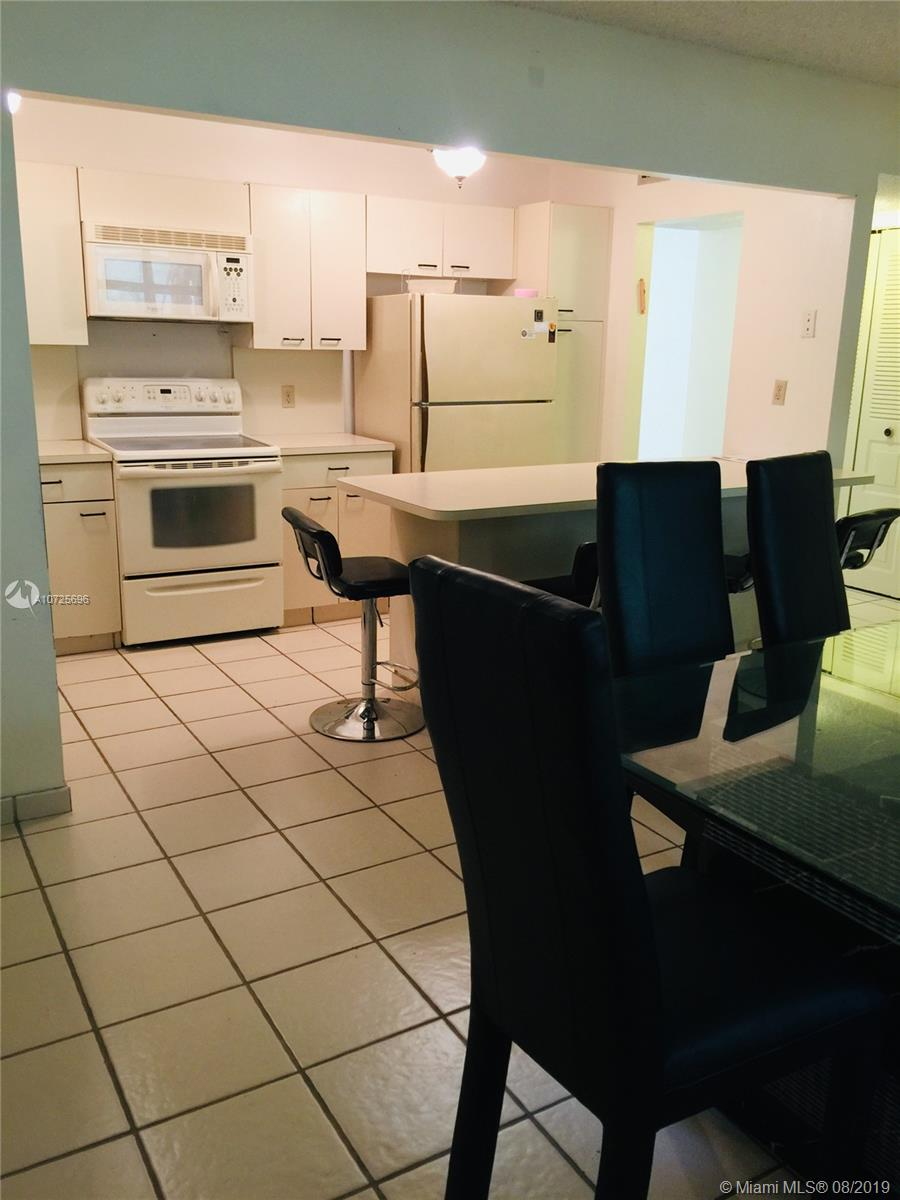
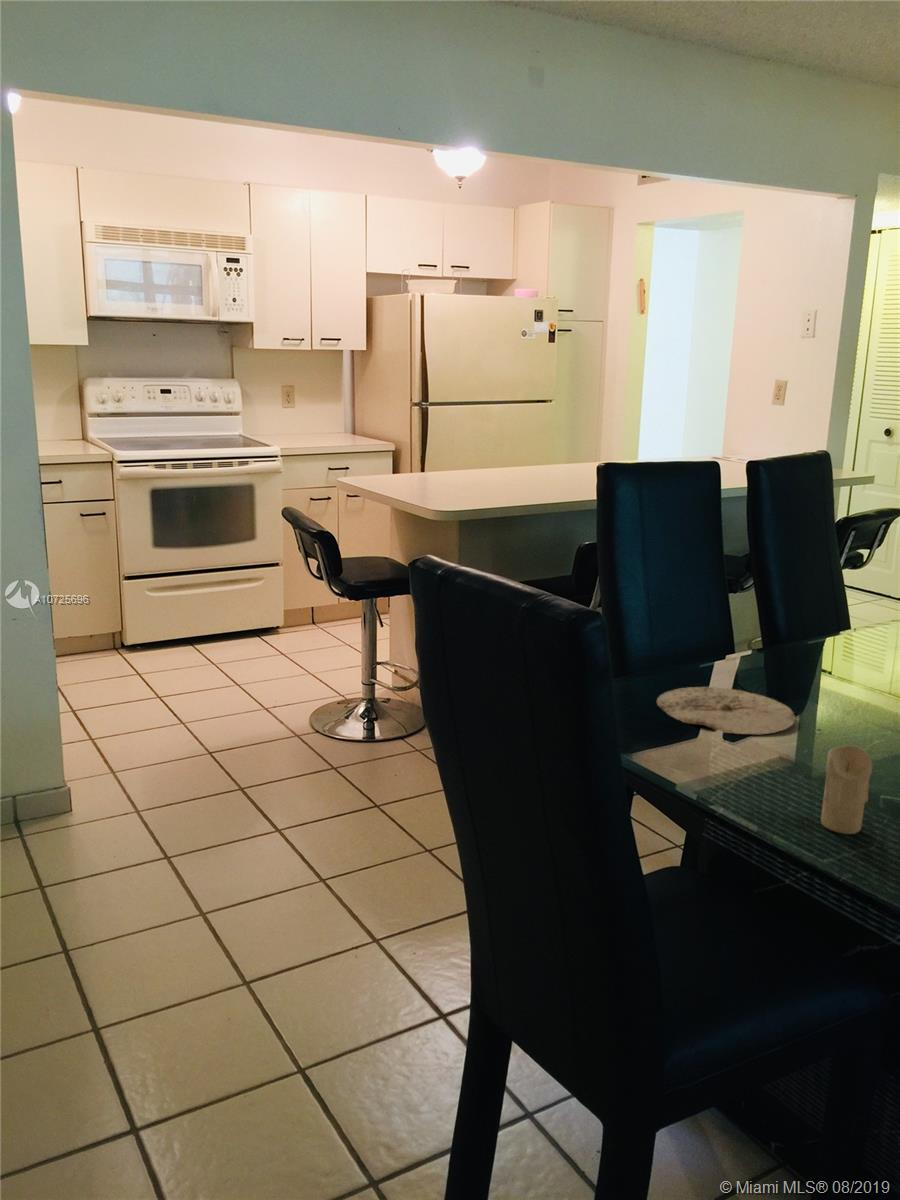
+ plate (725, 706)
+ candle (844, 789)
